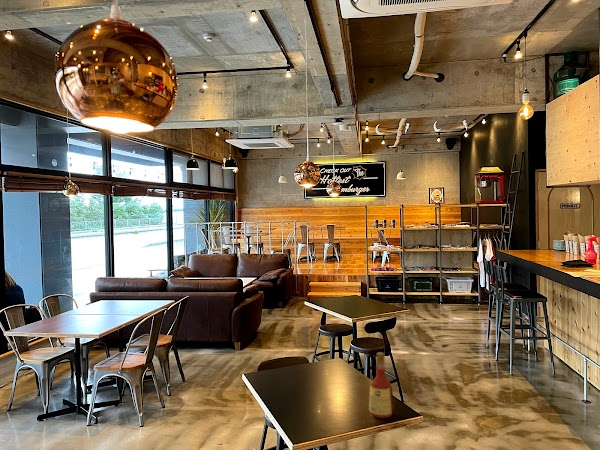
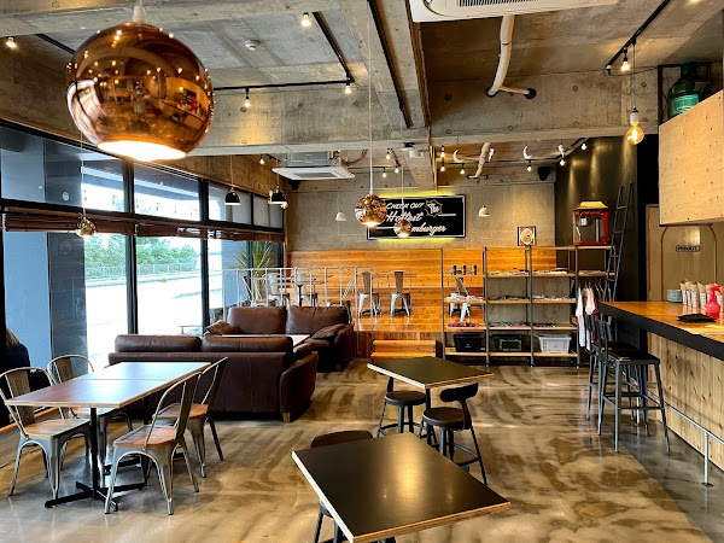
- bottle (380, 383)
